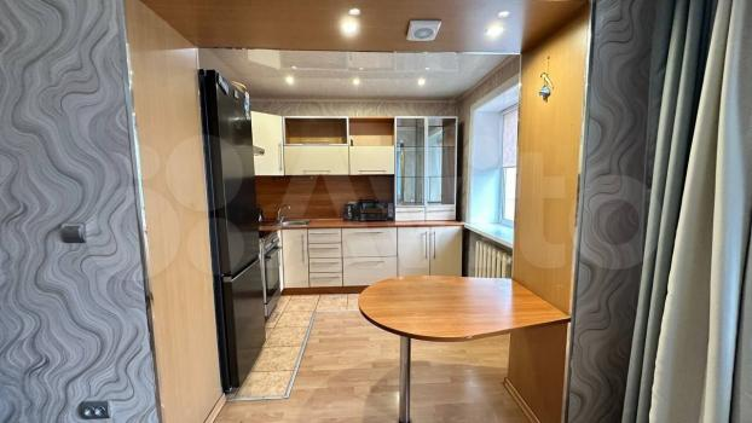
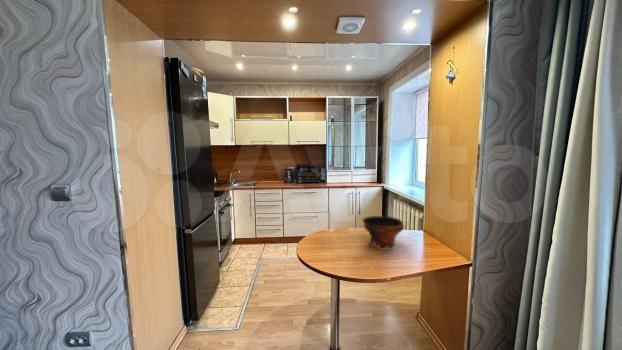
+ bowl (382, 231)
